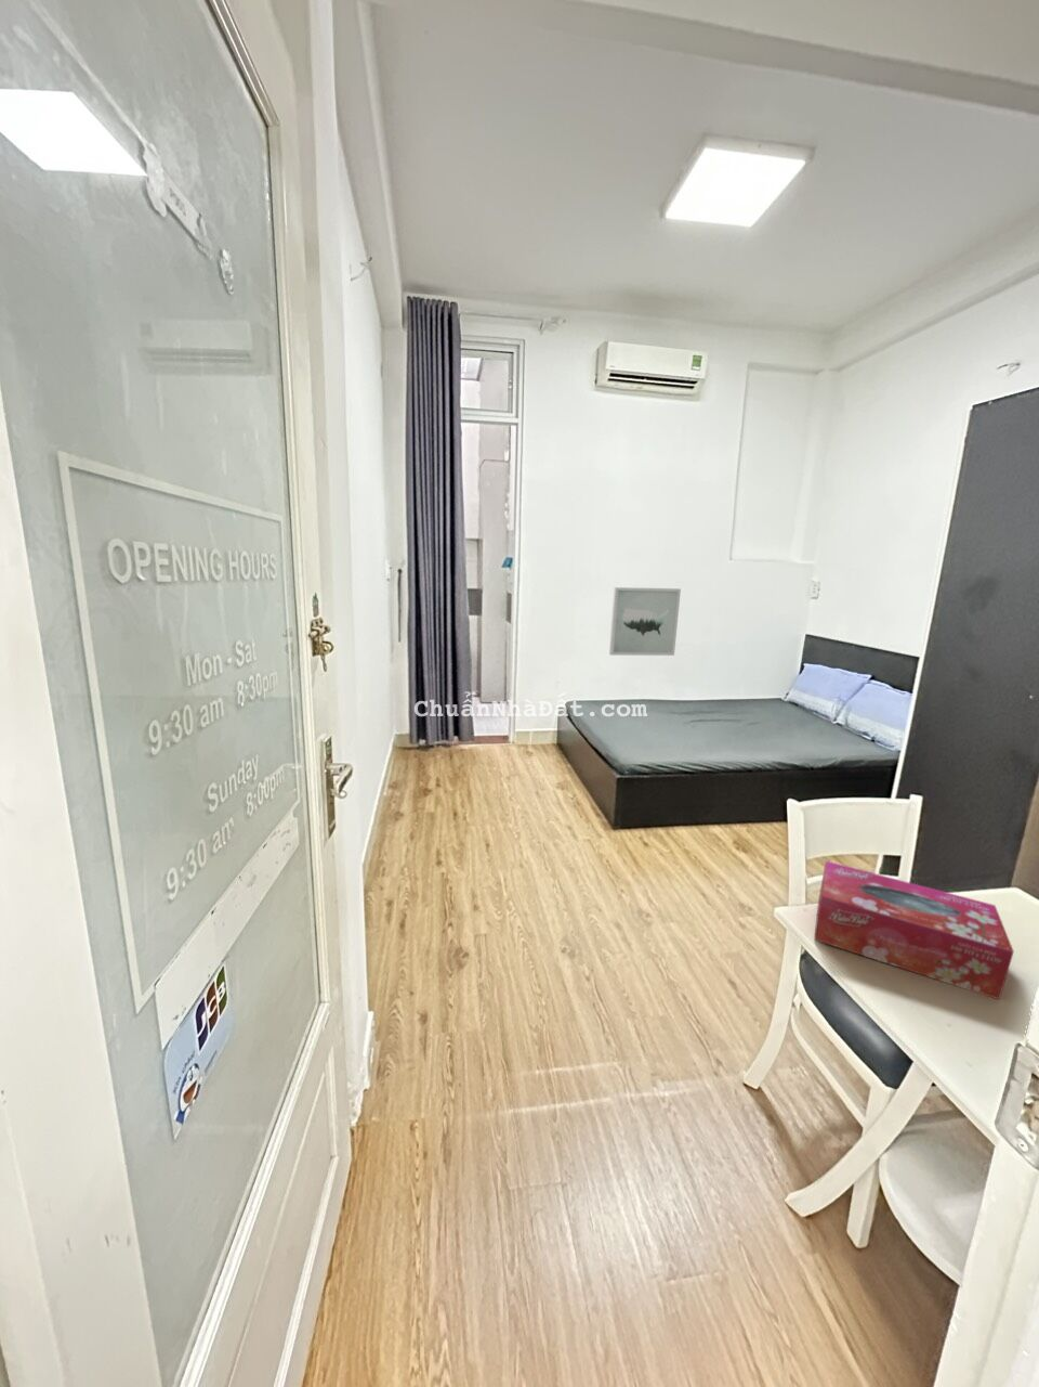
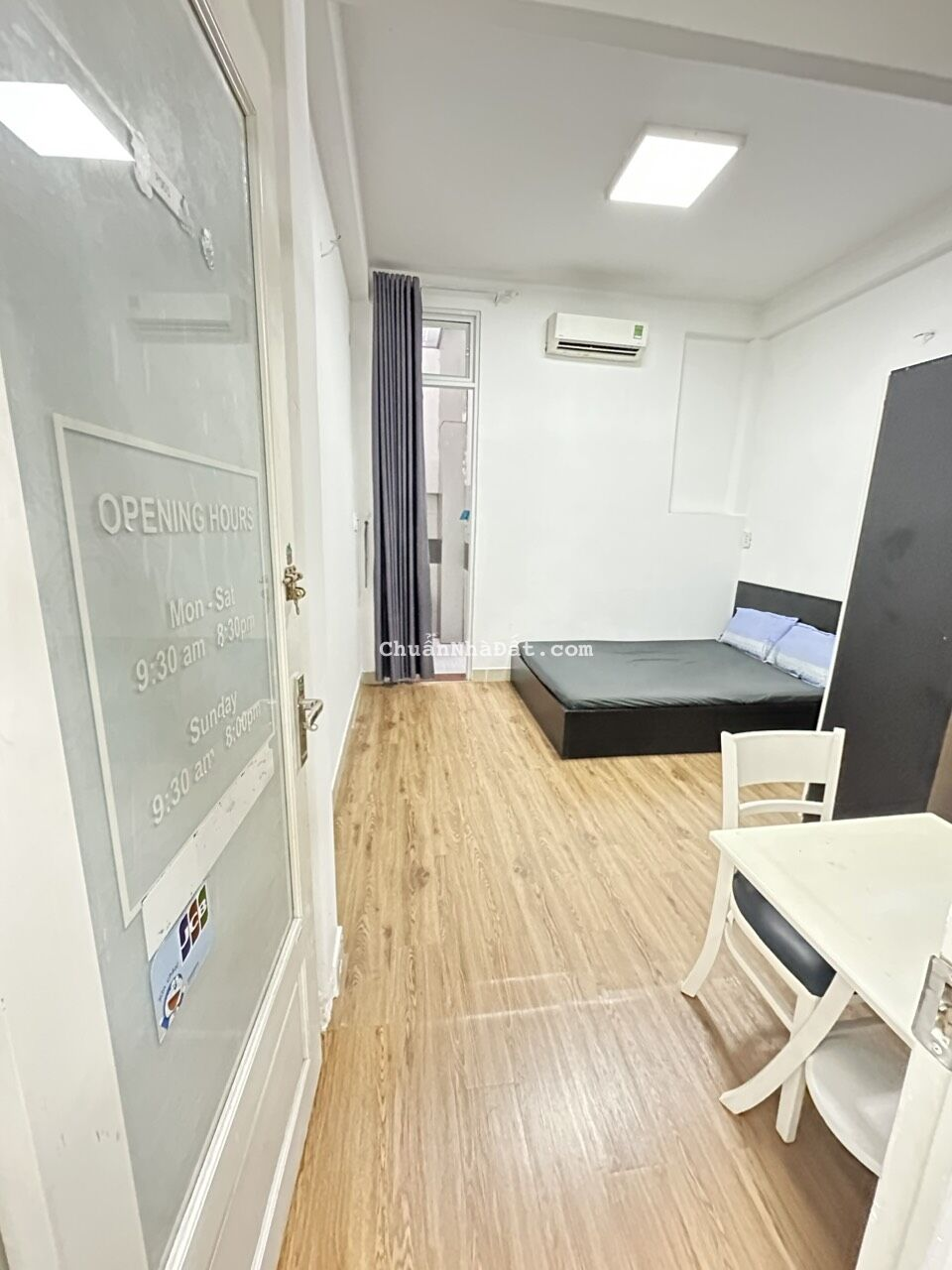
- wall art (644, 621)
- tissue box (903, 922)
